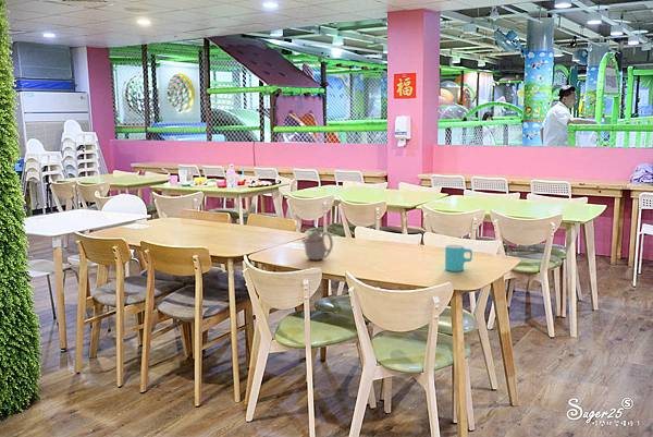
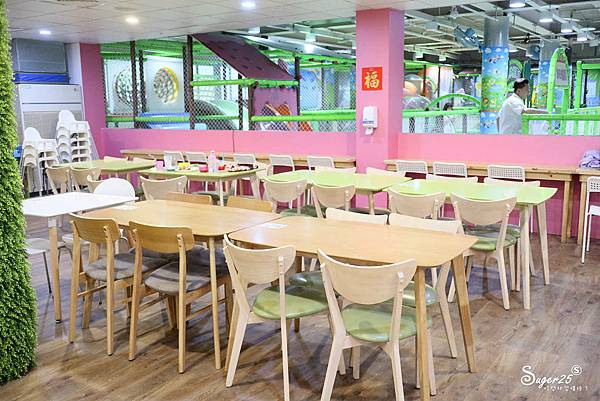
- teapot (317, 244)
- cup (457, 257)
